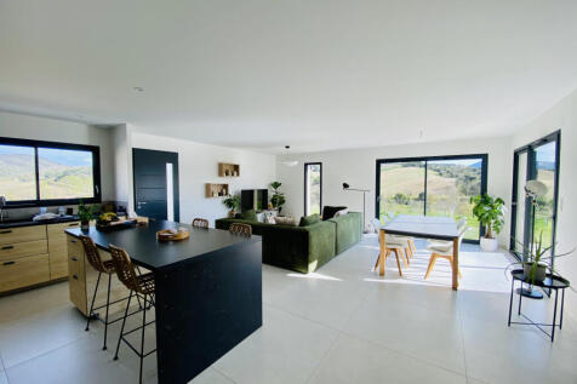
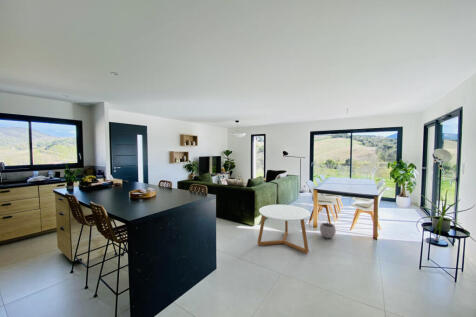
+ plant pot (327, 228)
+ coffee table (285, 227)
